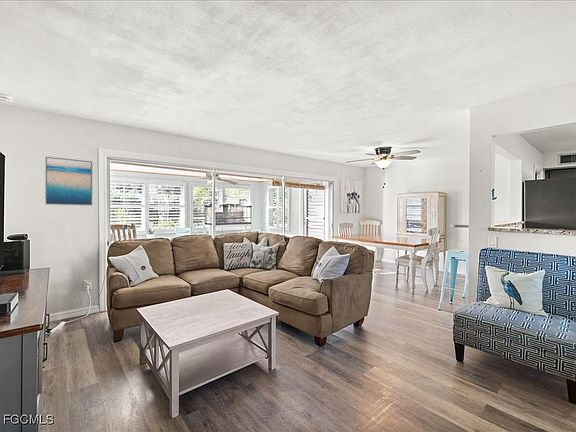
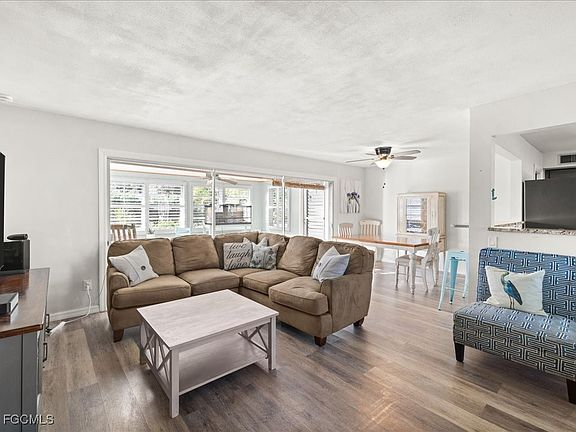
- wall art (69, 182)
